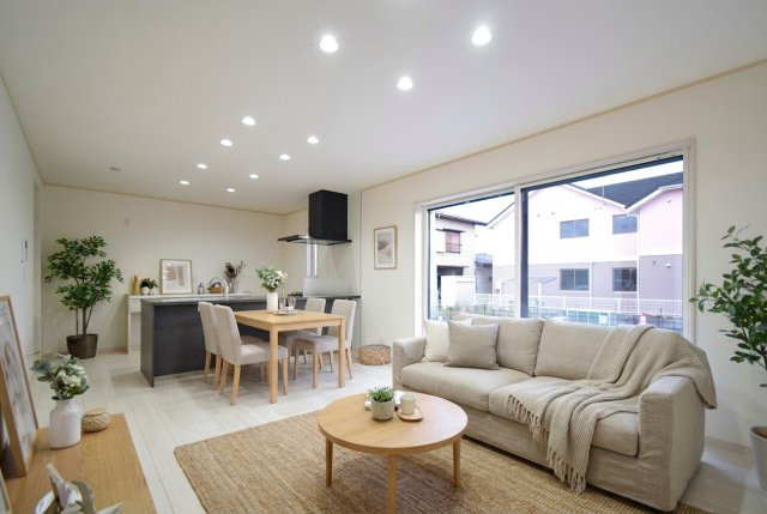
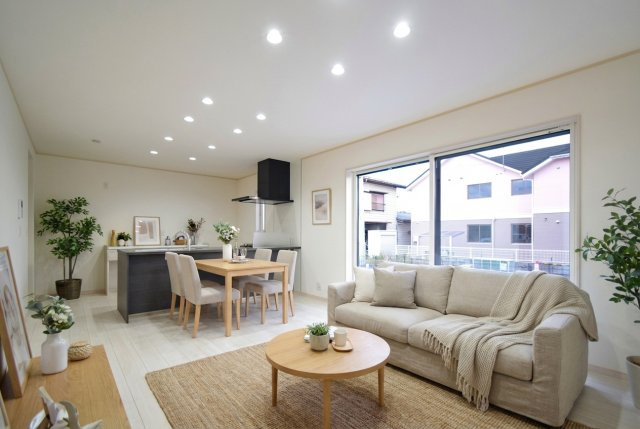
- basket (374, 355)
